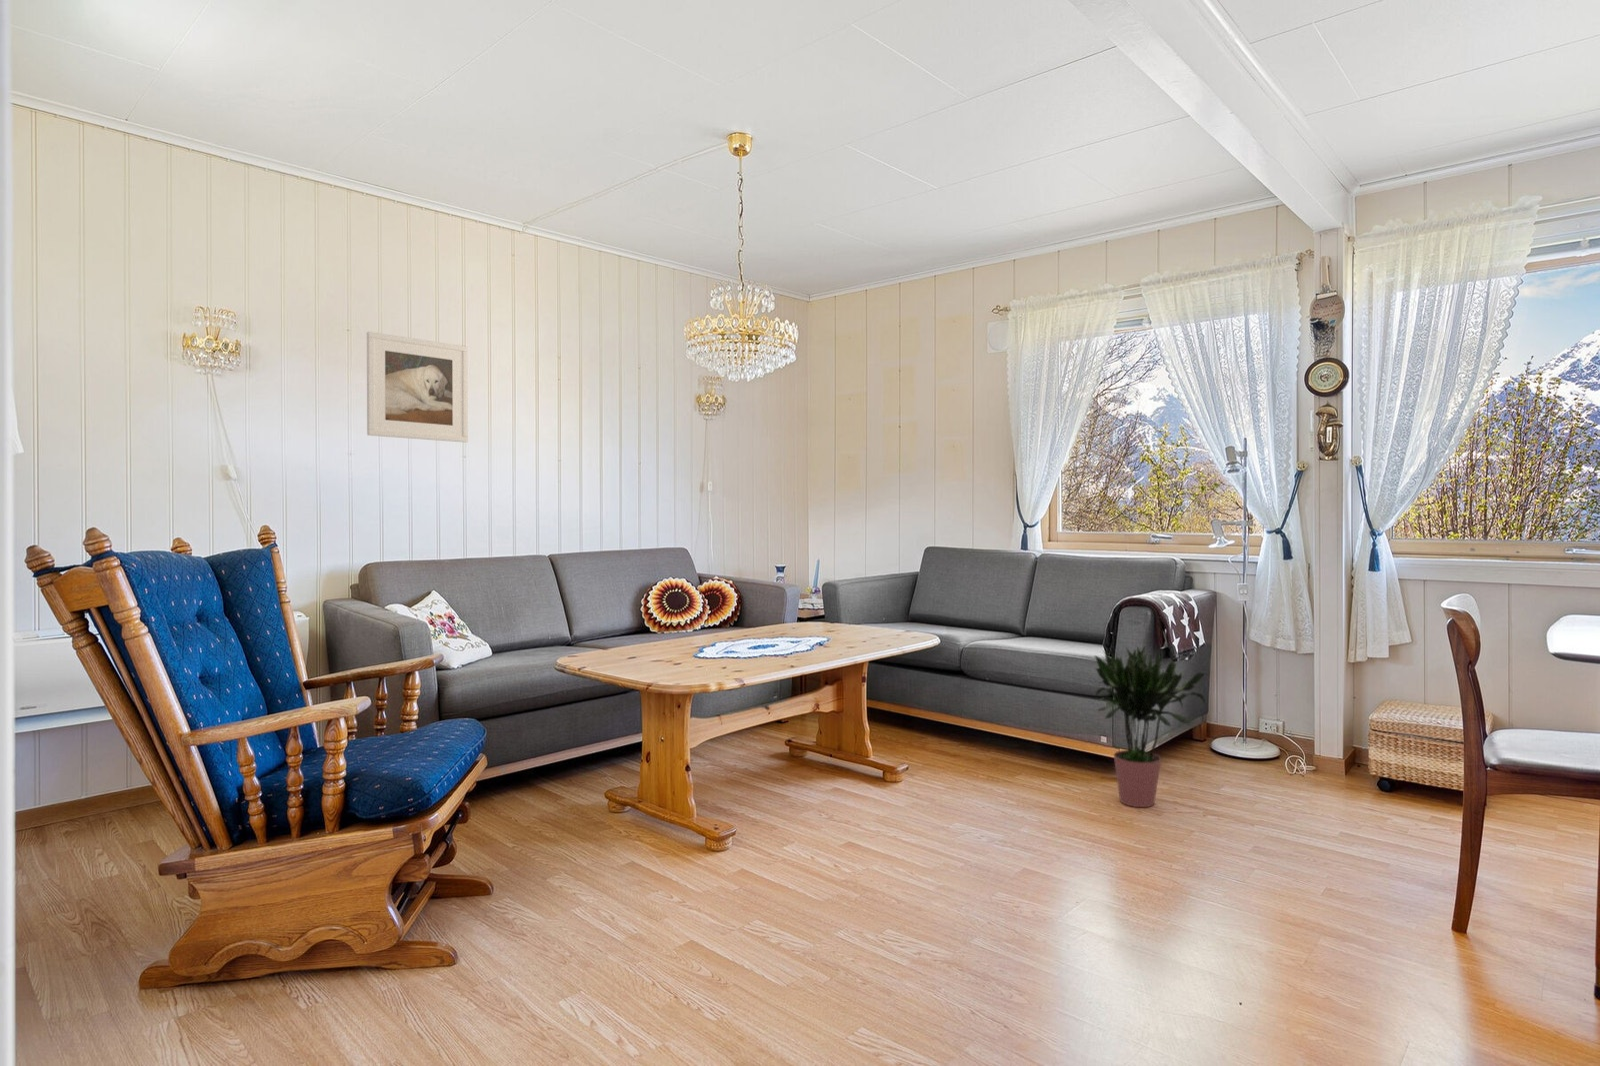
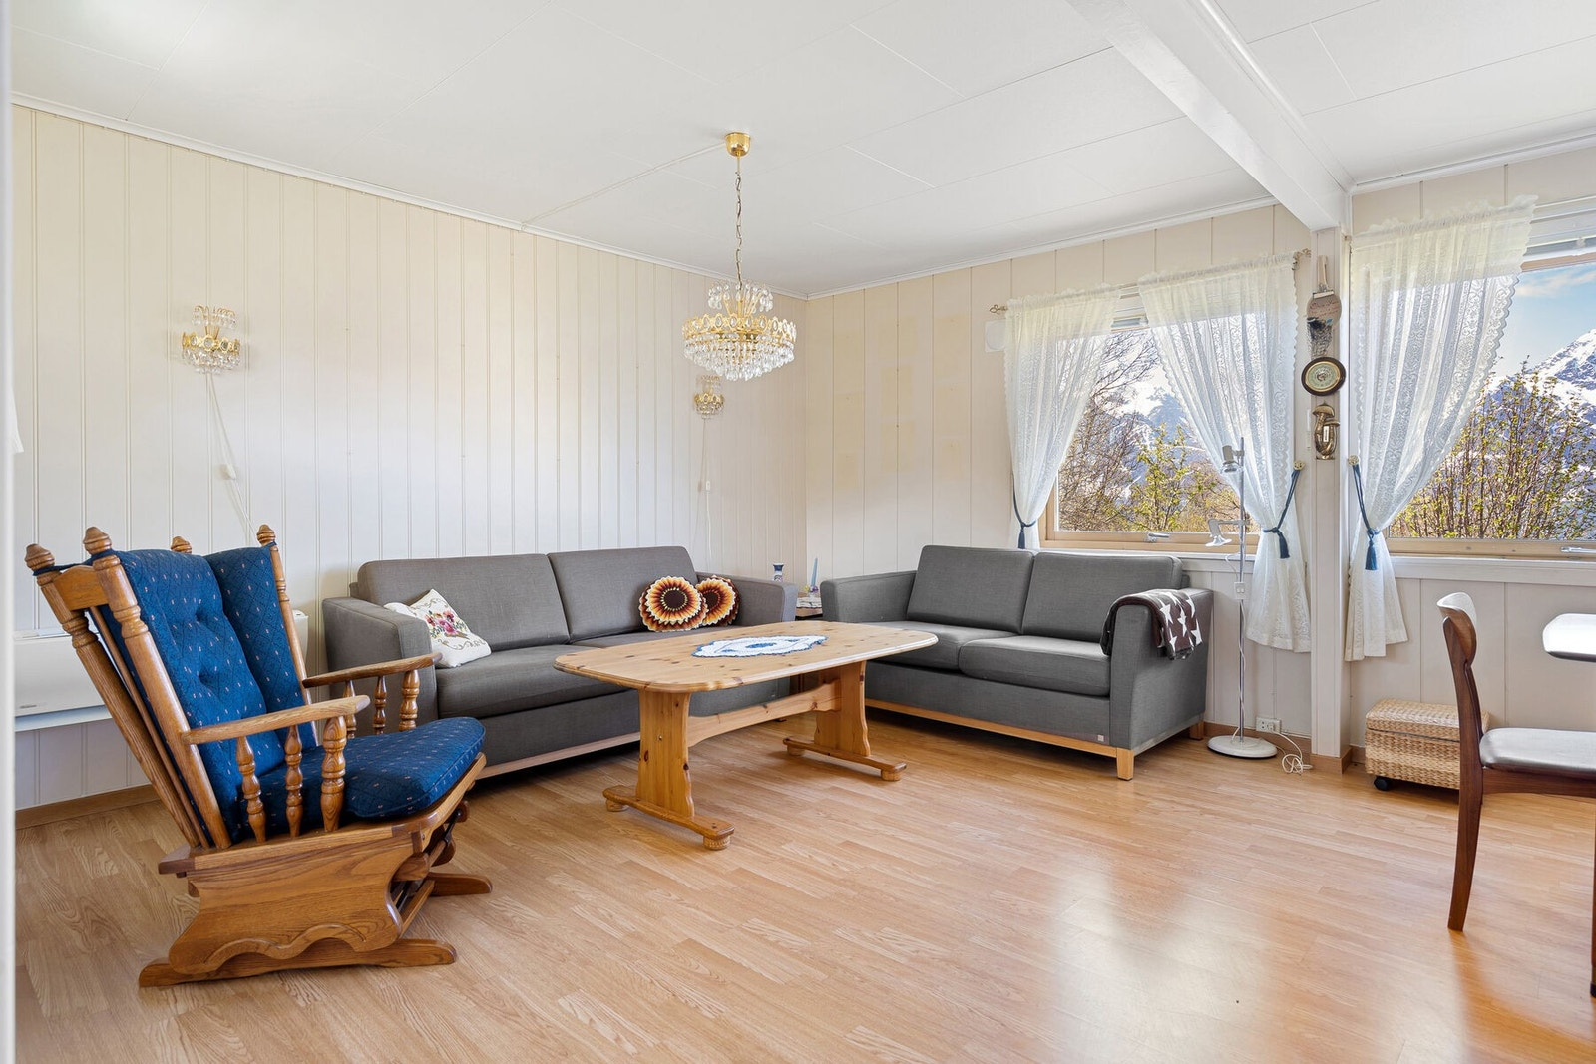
- potted plant (1148, 726)
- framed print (419, 389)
